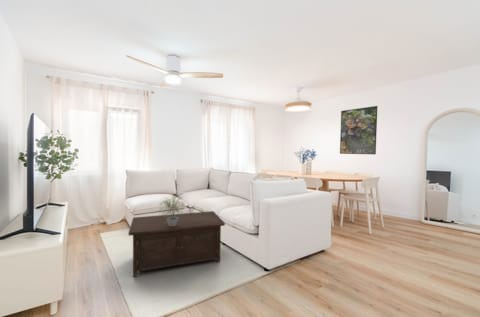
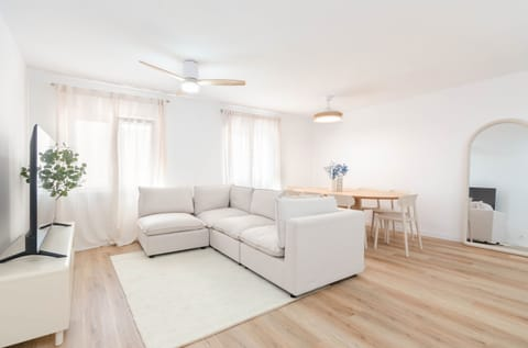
- cabinet (177, 239)
- potted plant (172, 208)
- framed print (357, 131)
